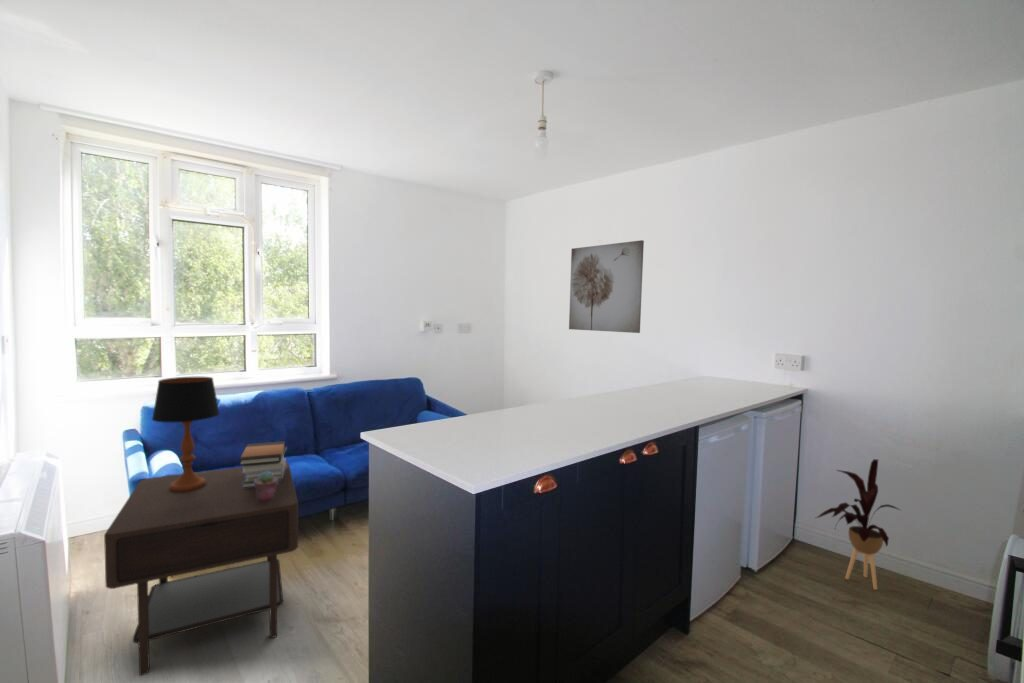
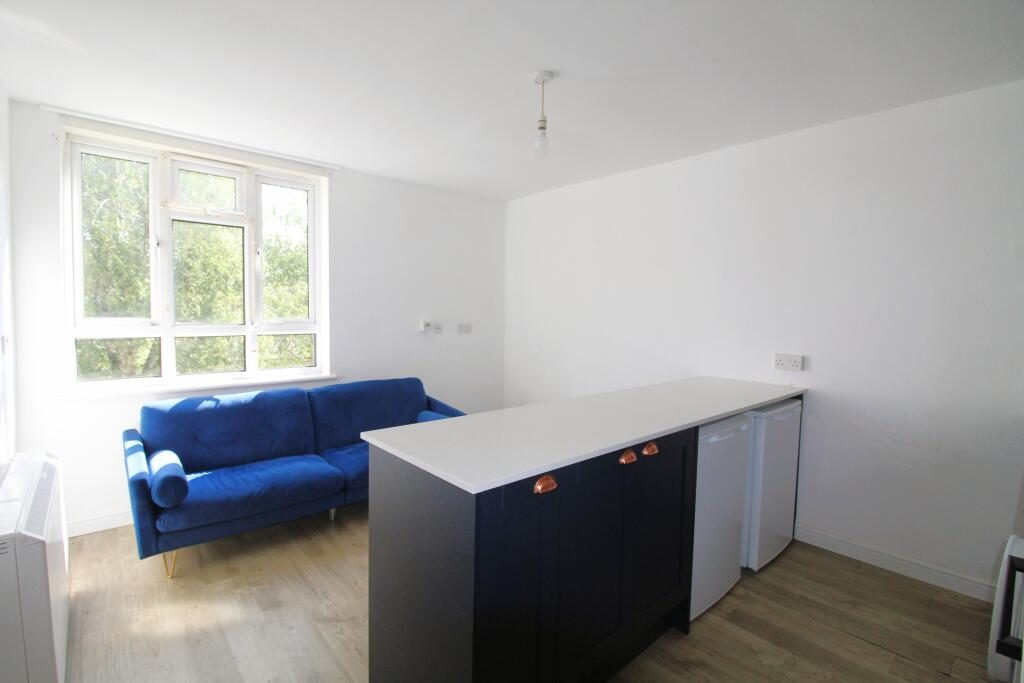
- potted succulent (265, 485)
- table lamp (187, 432)
- book stack (264, 463)
- house plant (857, 517)
- side table (215, 556)
- wall art (603, 288)
